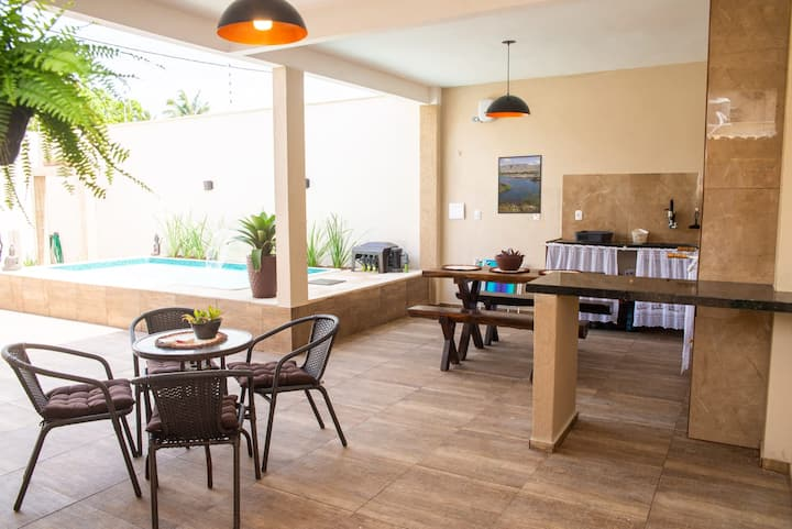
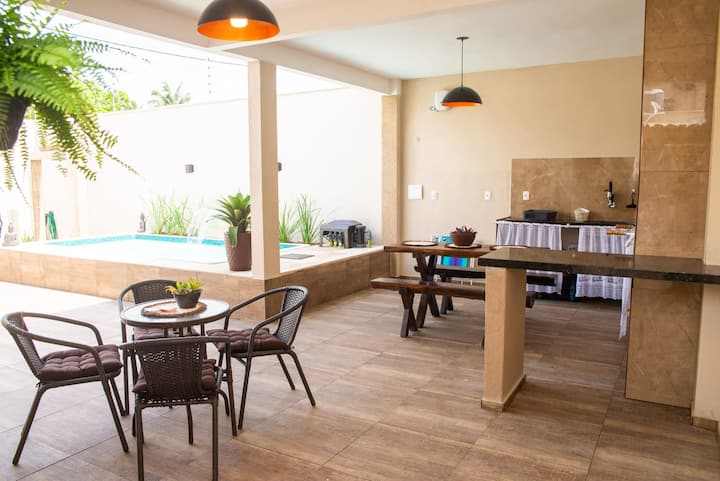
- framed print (519, 185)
